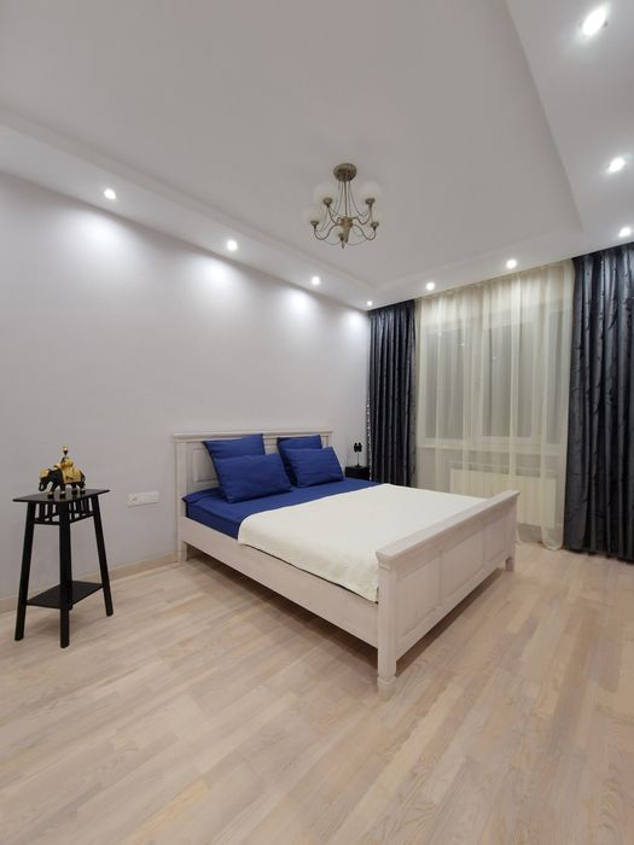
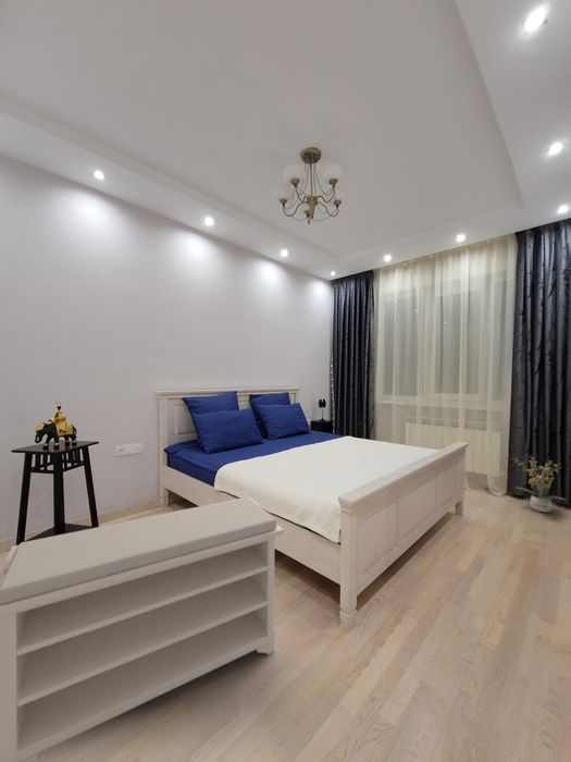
+ bench (158, 600)
+ potted plant (538, 483)
